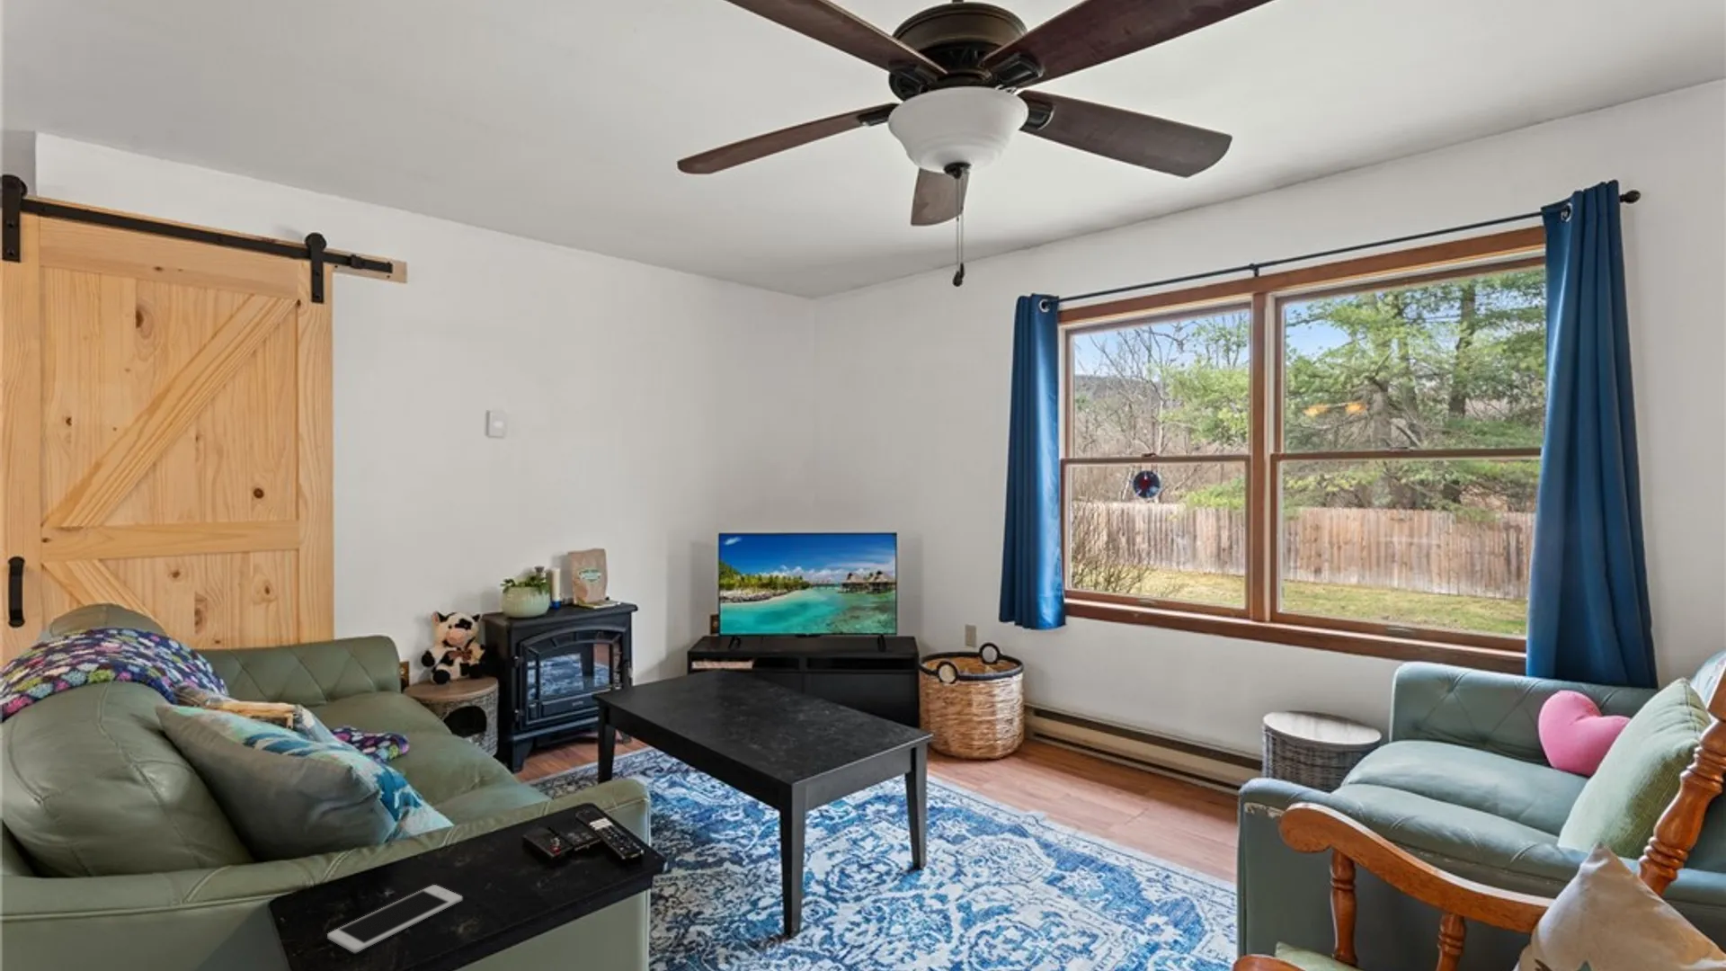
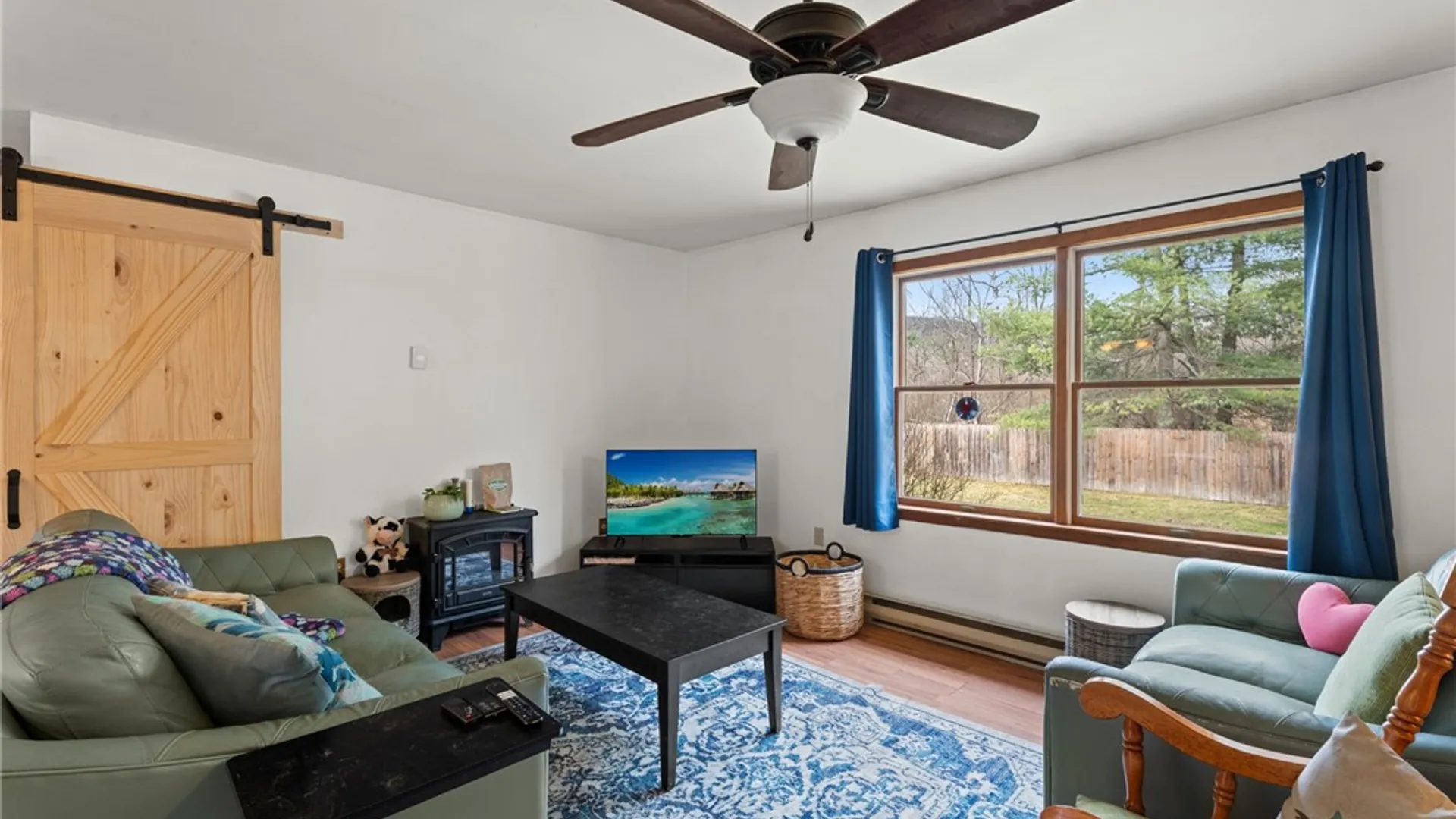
- cell phone (397, 916)
